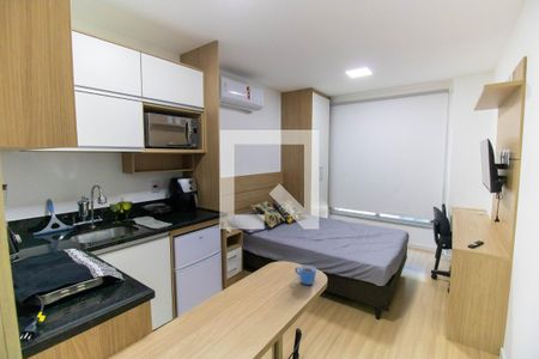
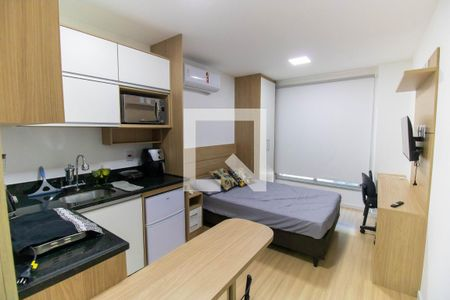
- mug (304, 274)
